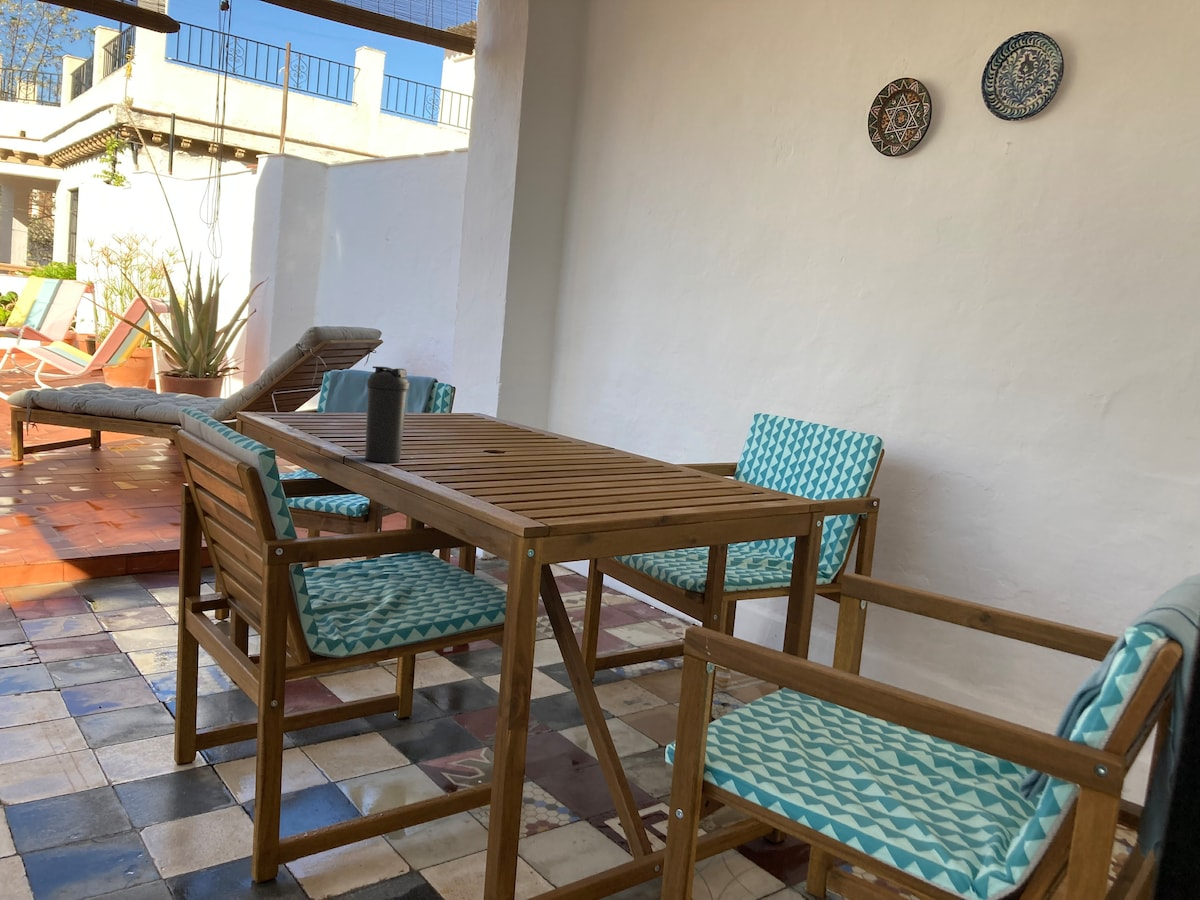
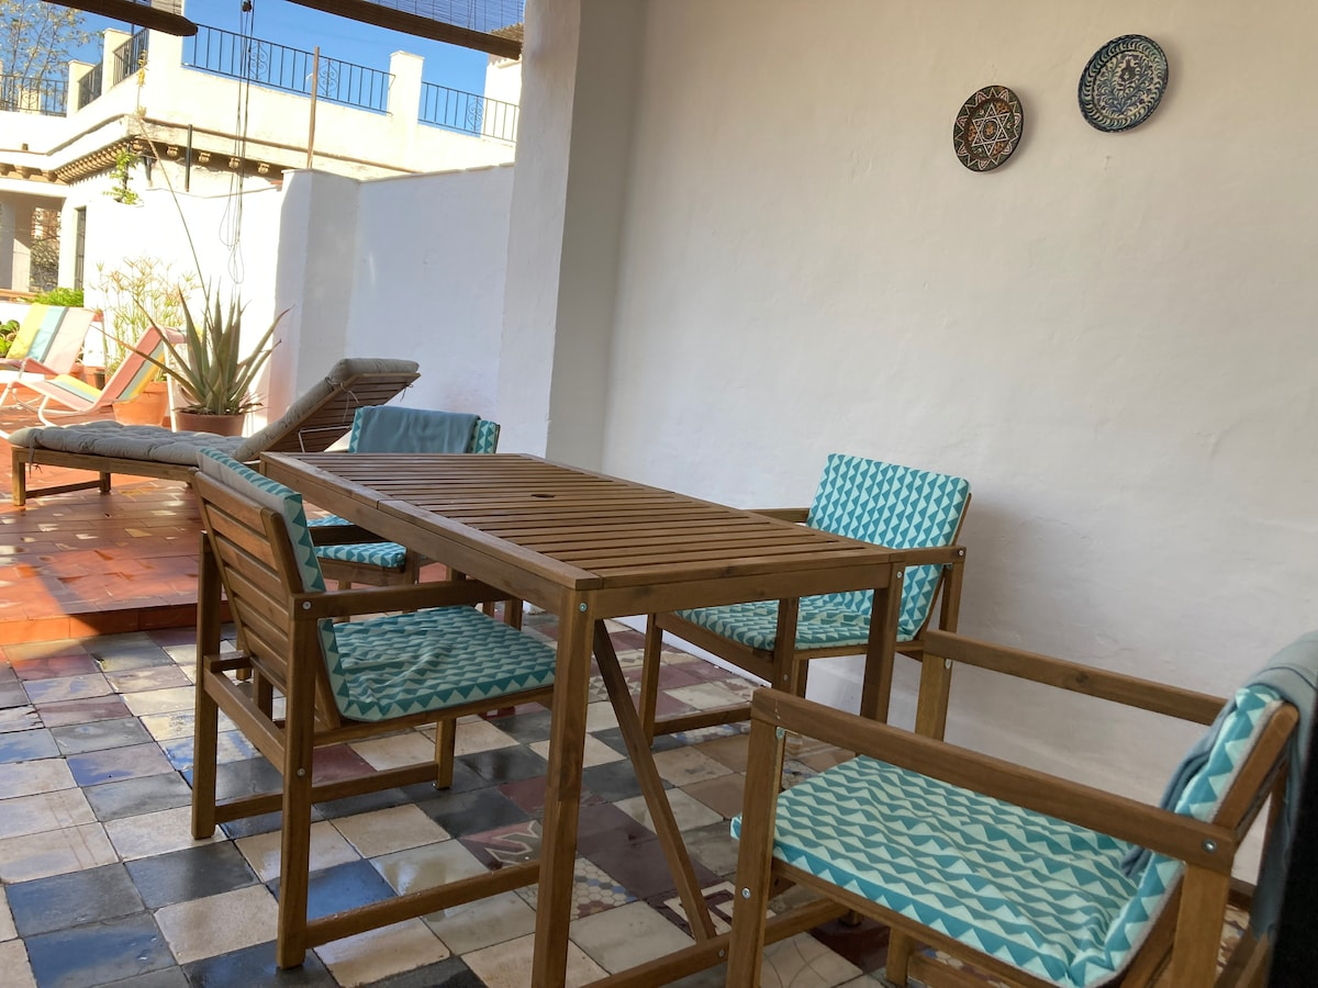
- water bottle (386, 413)
